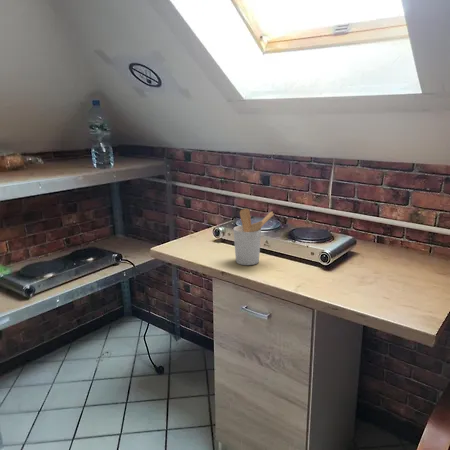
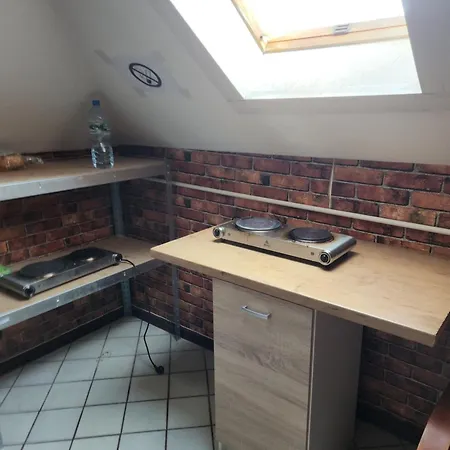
- utensil holder (254, 236)
